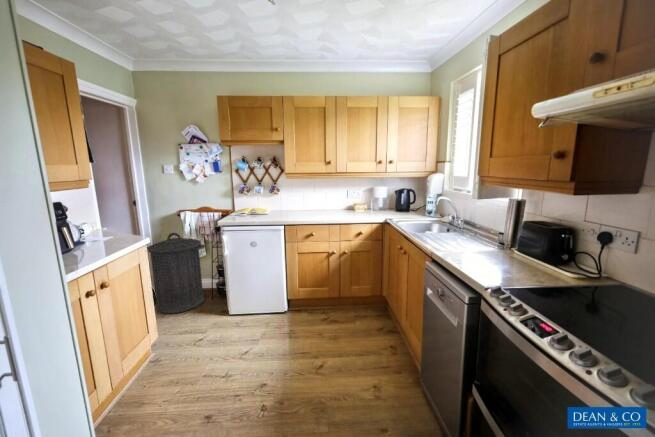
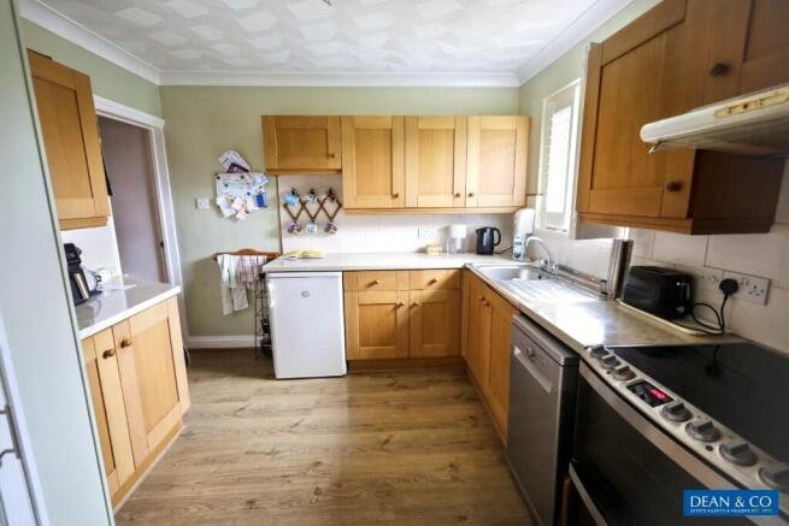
- trash can (177, 268)
